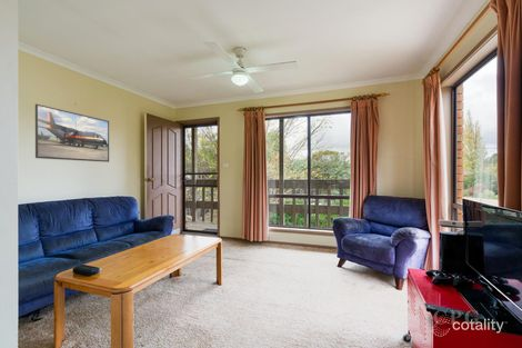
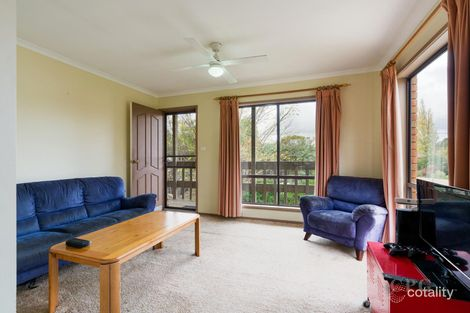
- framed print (77, 137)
